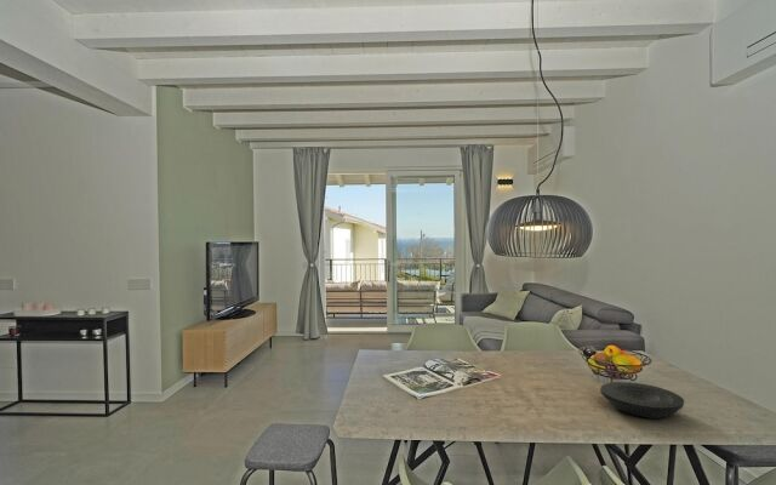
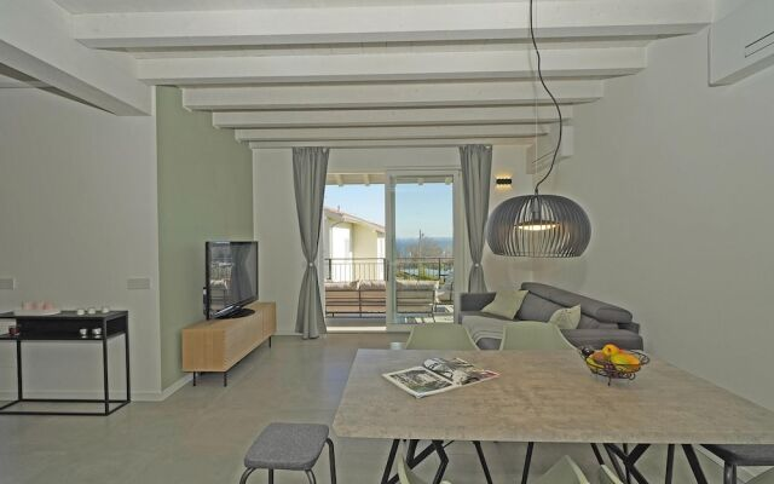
- plate (640, 401)
